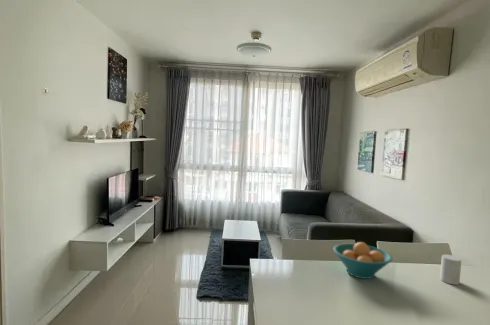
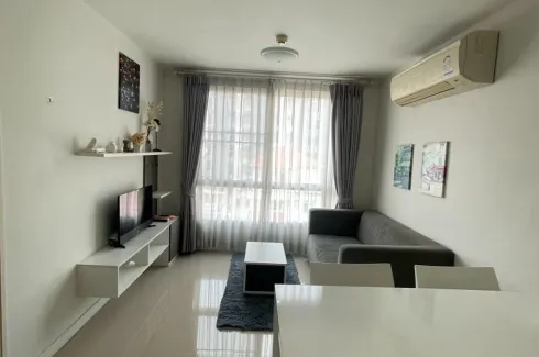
- cup (450, 269)
- fruit bowl (361, 258)
